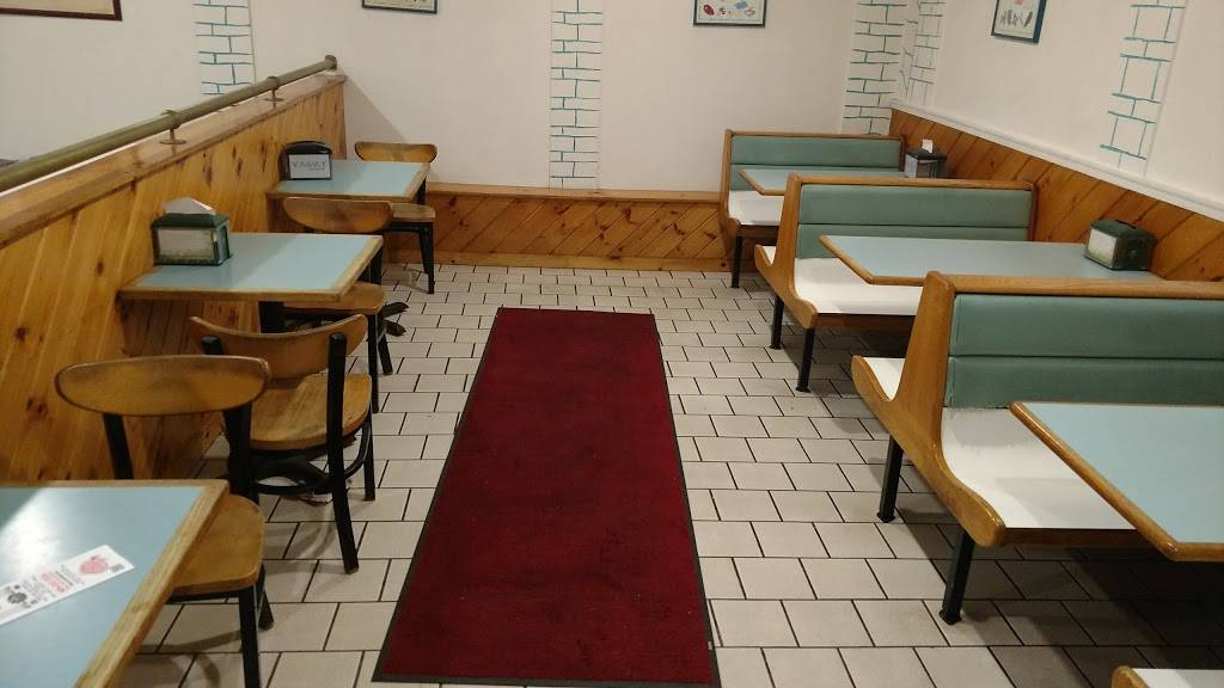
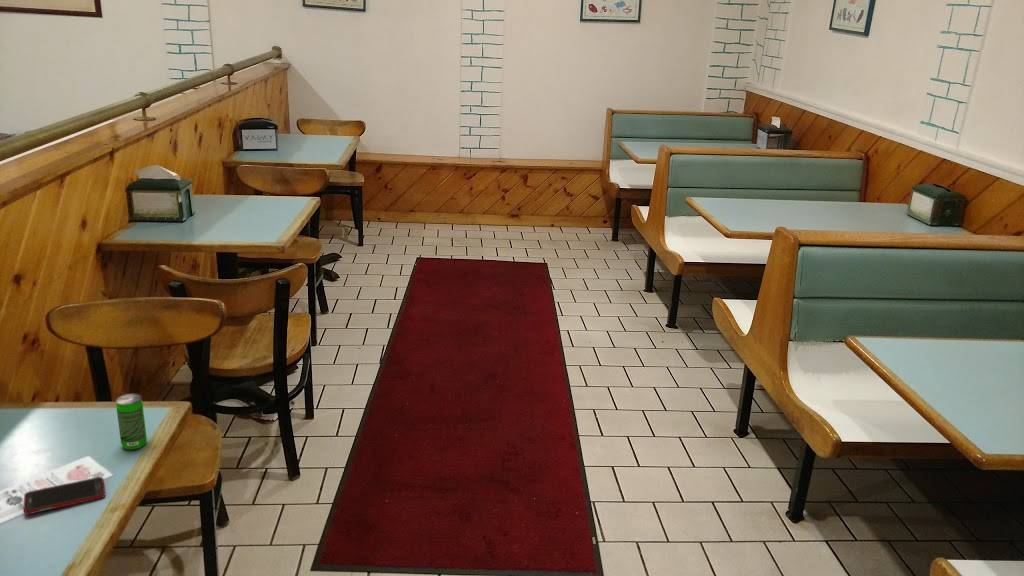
+ cell phone (65, 495)
+ beverage can (131, 421)
